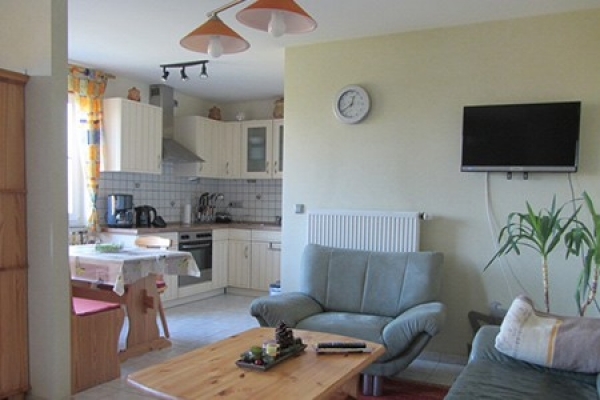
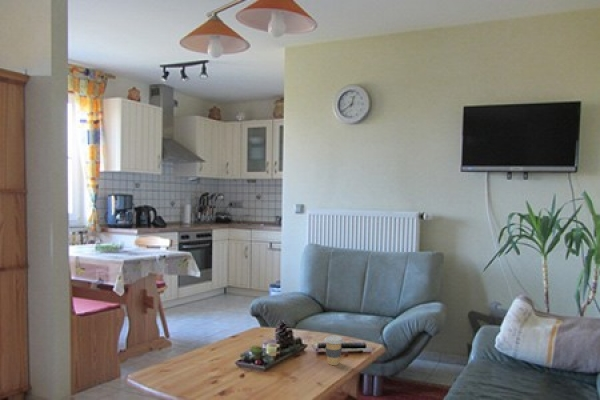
+ coffee cup (333, 350)
